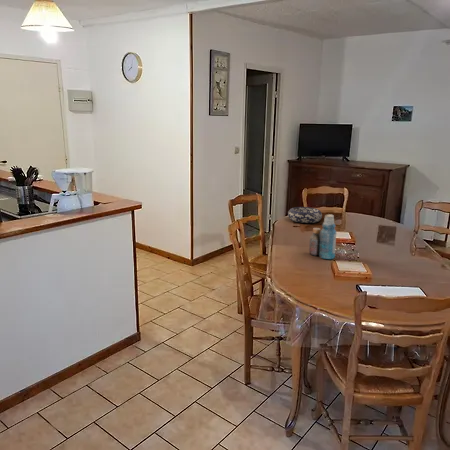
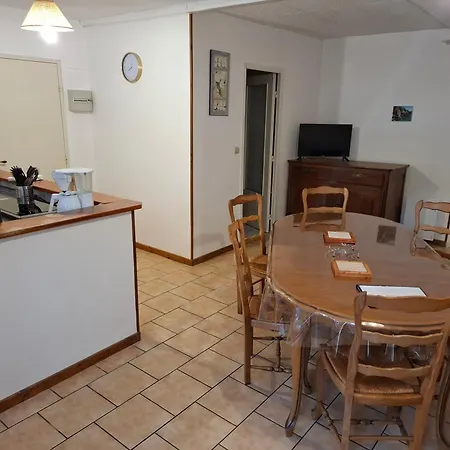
- bottle (323, 235)
- decorative bowl (304, 215)
